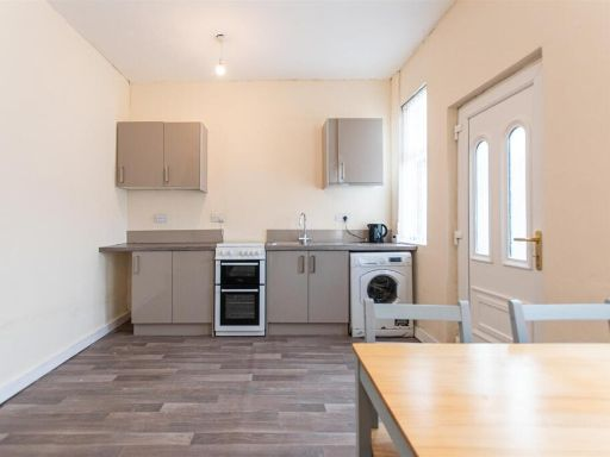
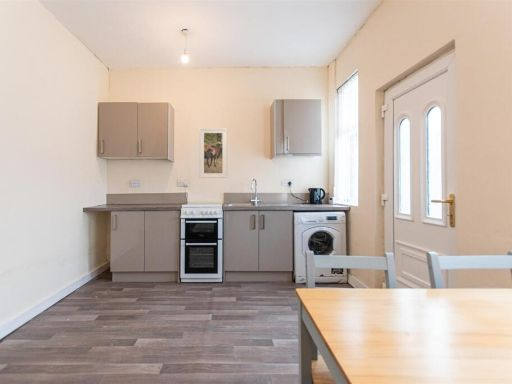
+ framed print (213, 153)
